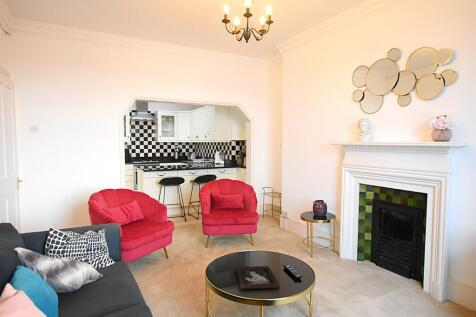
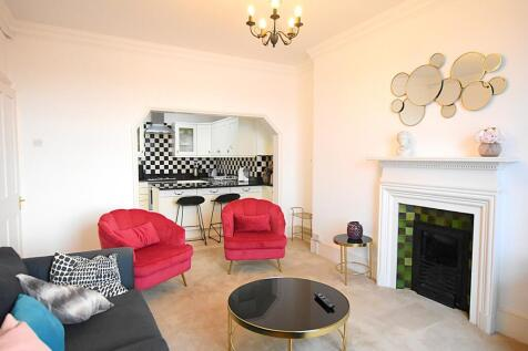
- decorative tray (255, 277)
